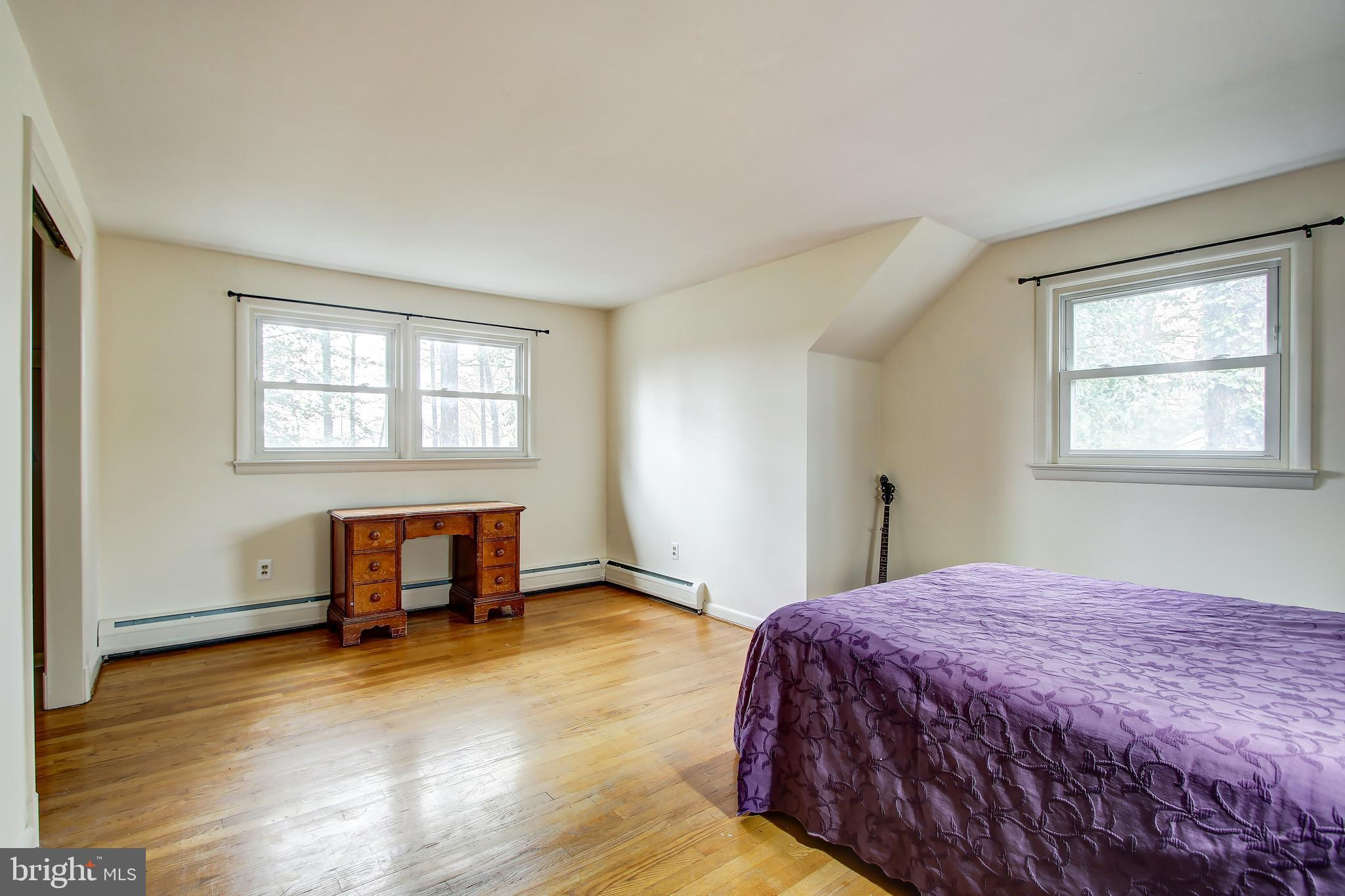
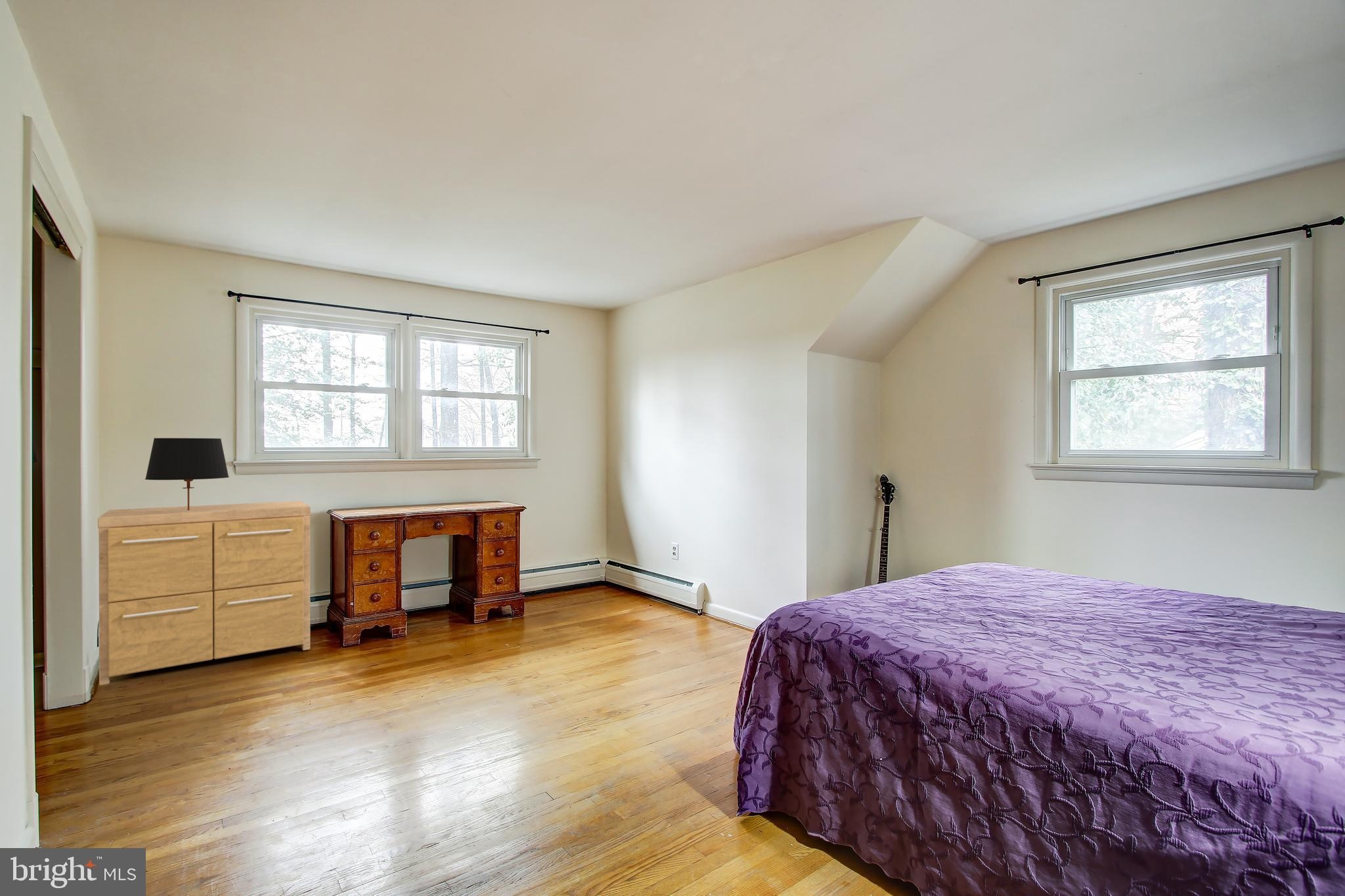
+ dresser (213, 582)
+ table lamp (188, 474)
